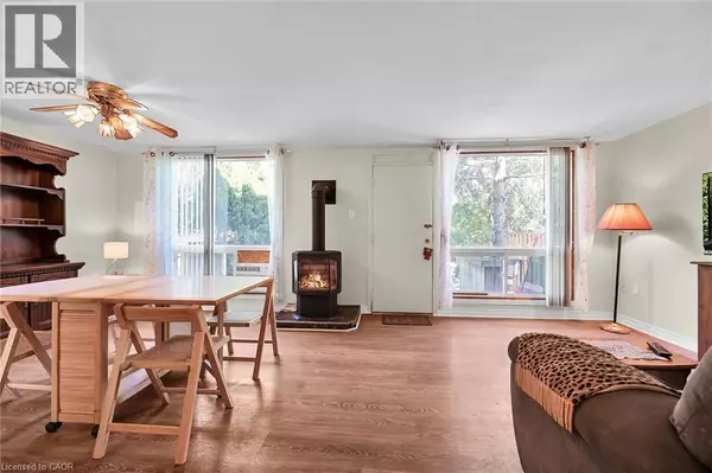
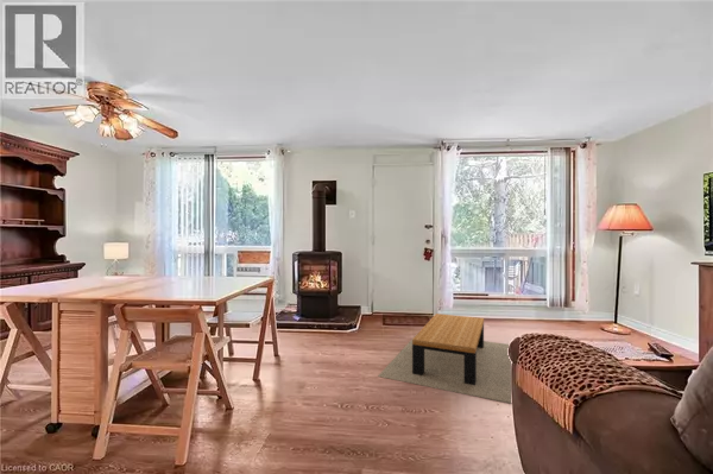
+ coffee table (452, 343)
